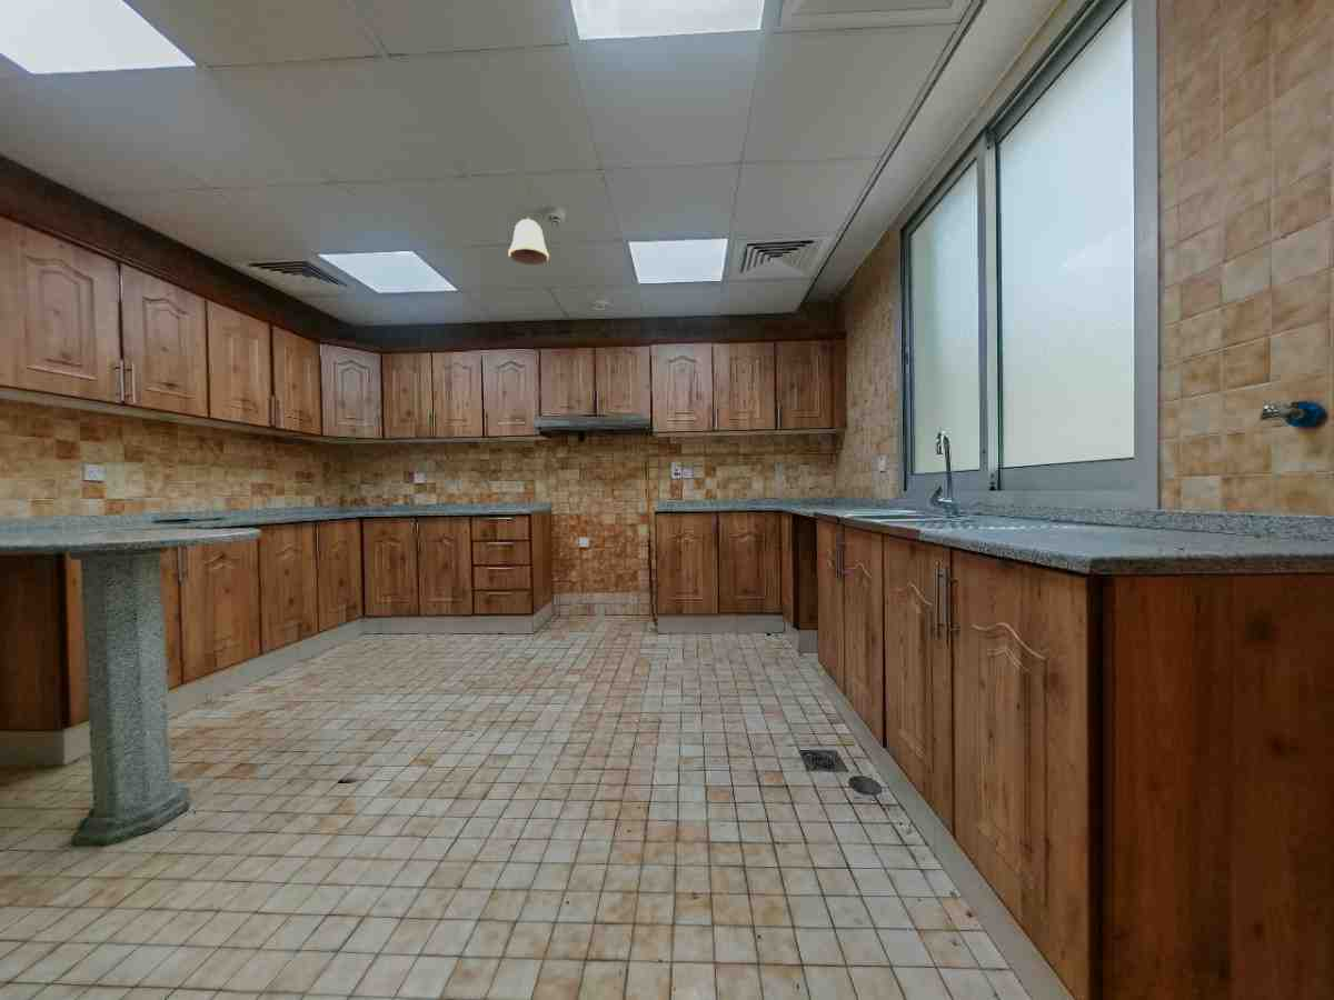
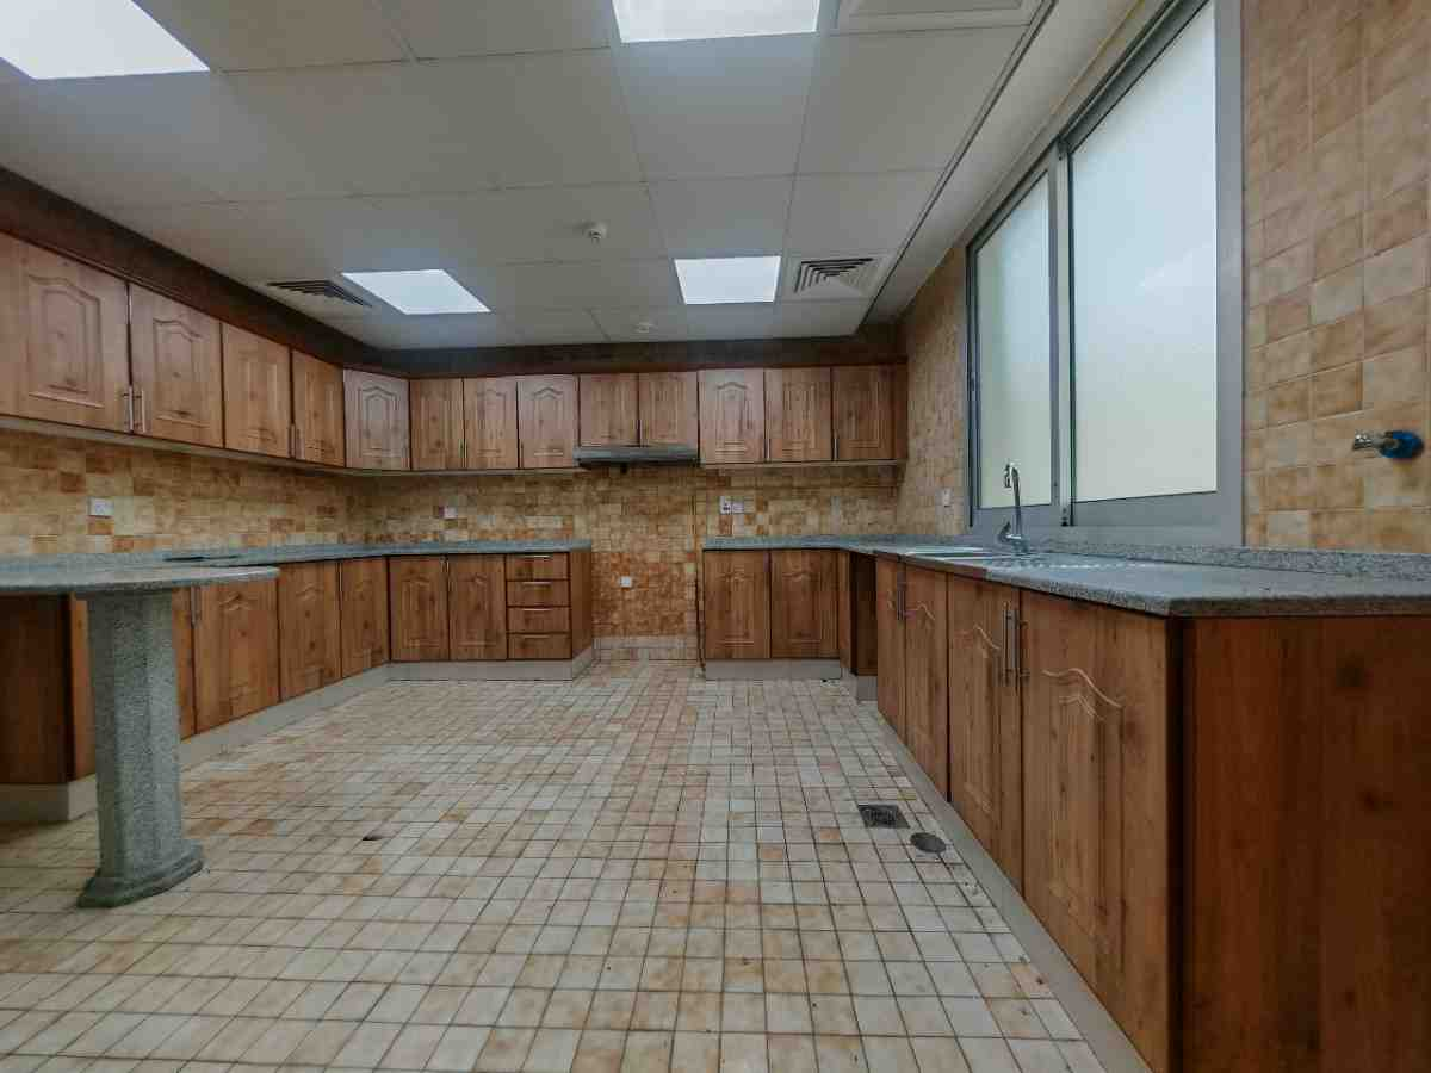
- pendant light (528, 221)
